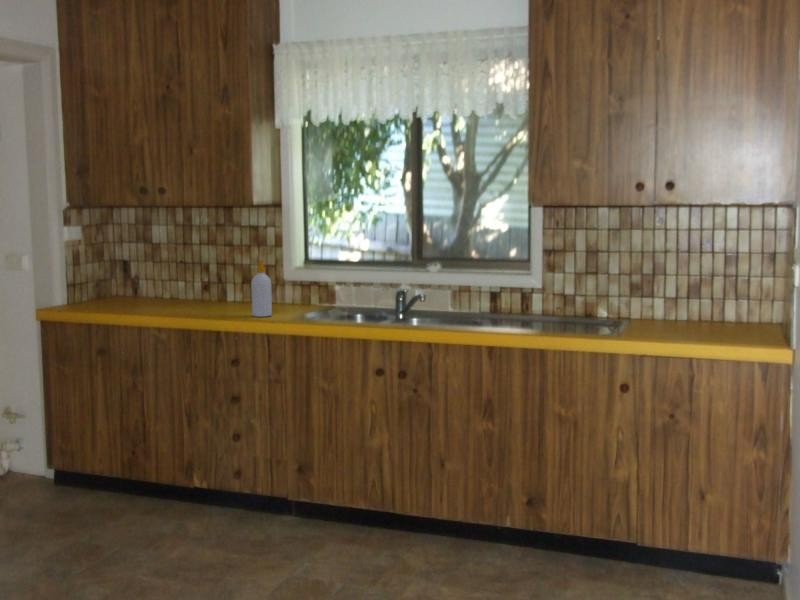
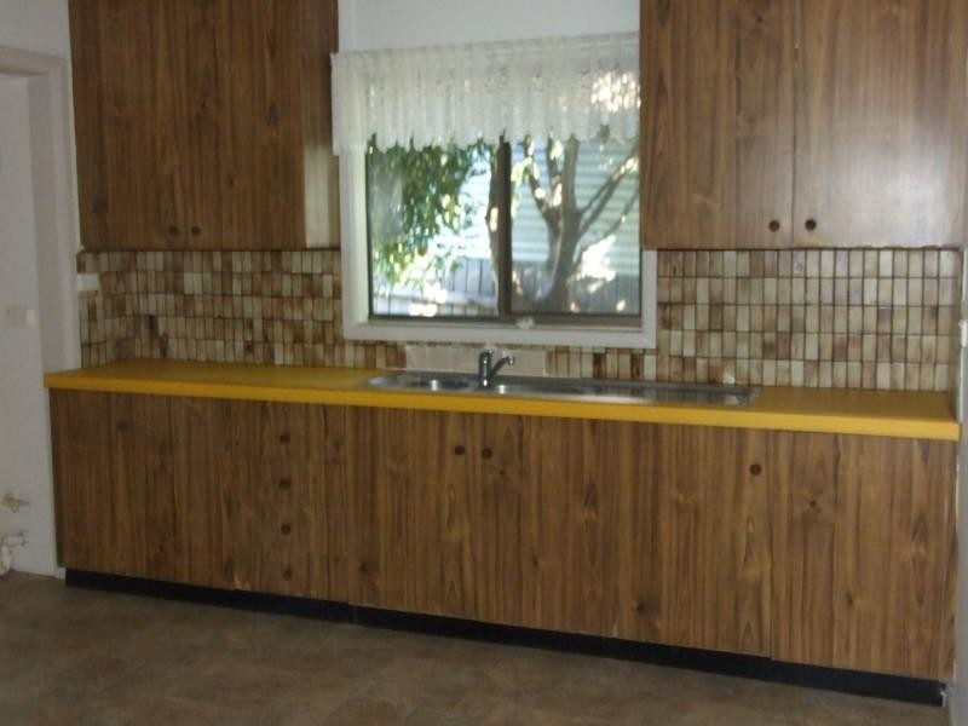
- soap bottle (261, 288)
